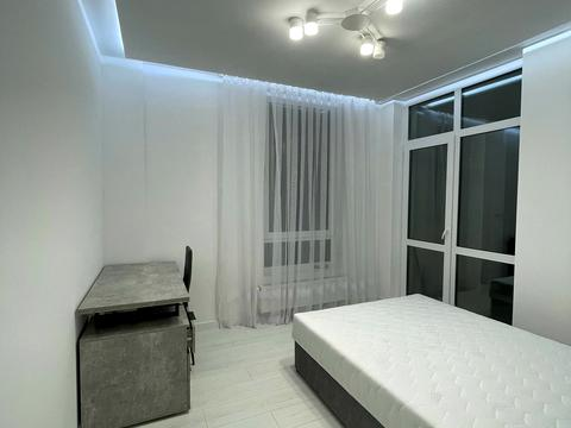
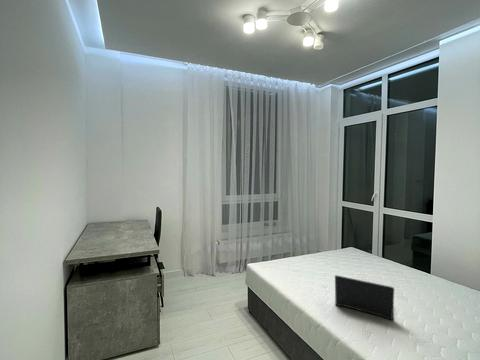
+ laptop (364, 289)
